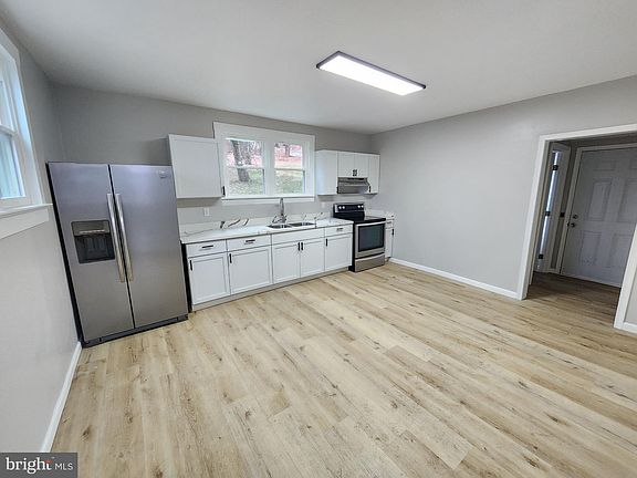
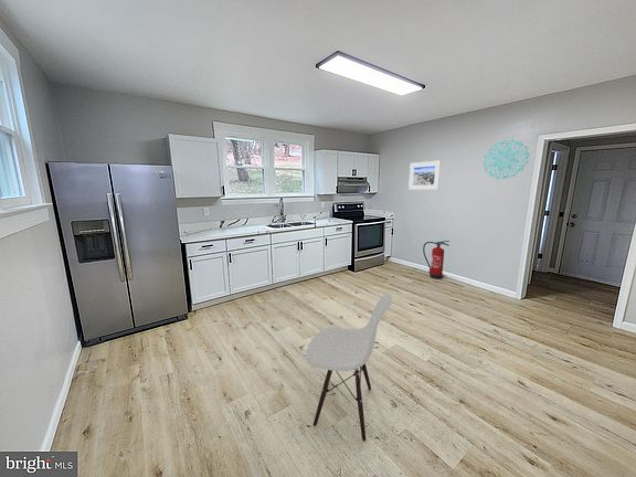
+ chair (347, 353)
+ wall decoration (505, 158)
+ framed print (423, 176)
+ fire extinguisher (434, 257)
